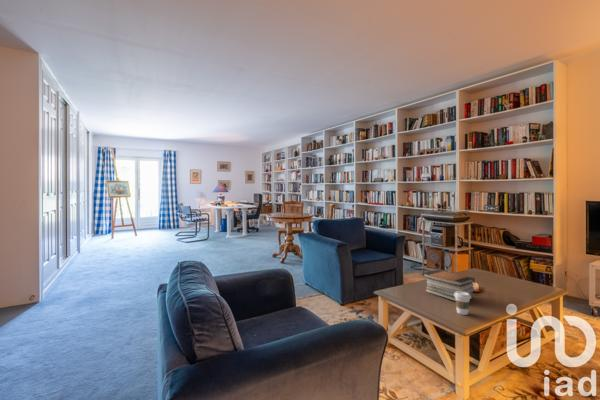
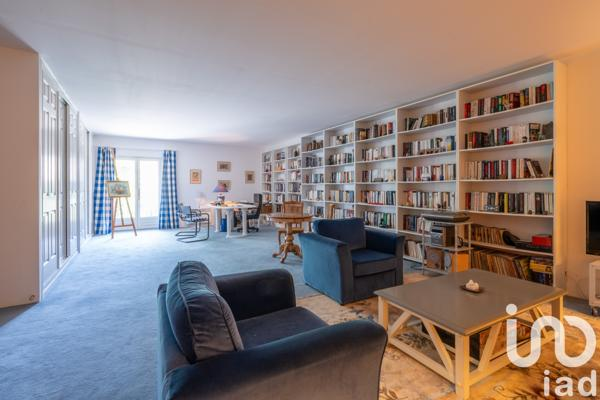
- book stack (448, 285)
- coffee cup (462, 302)
